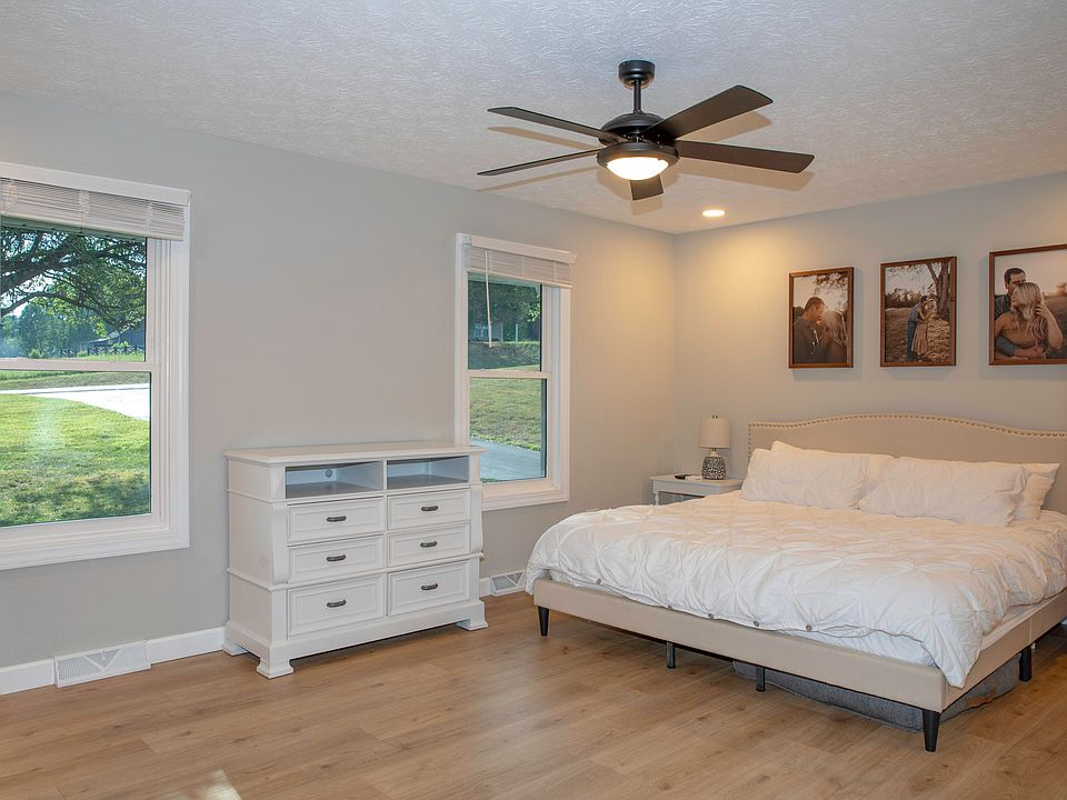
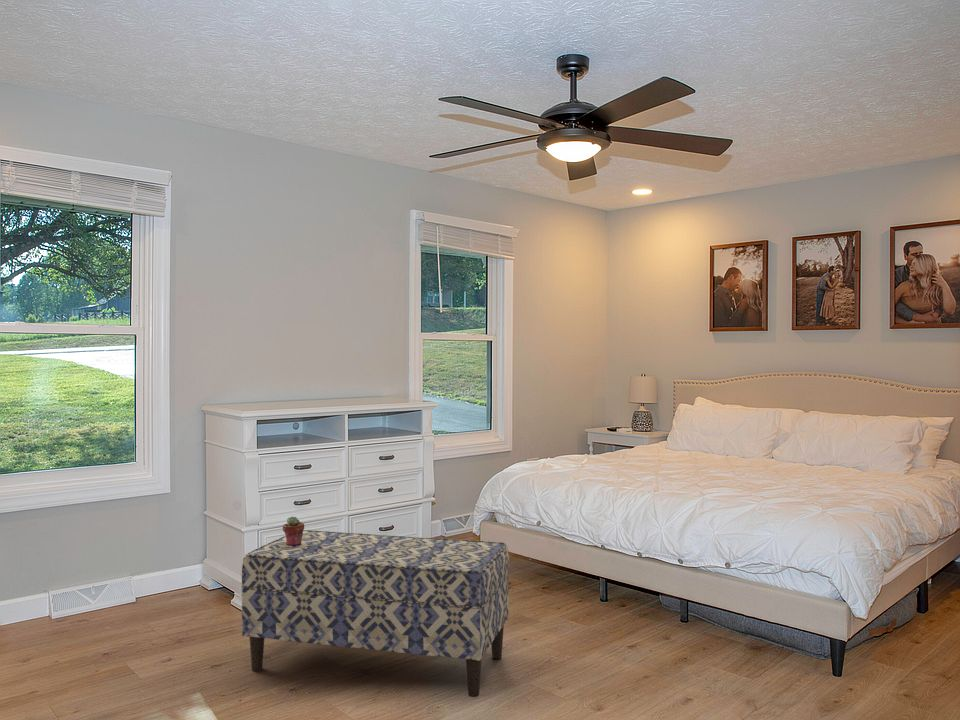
+ bench (379, 605)
+ potted succulent (293, 529)
